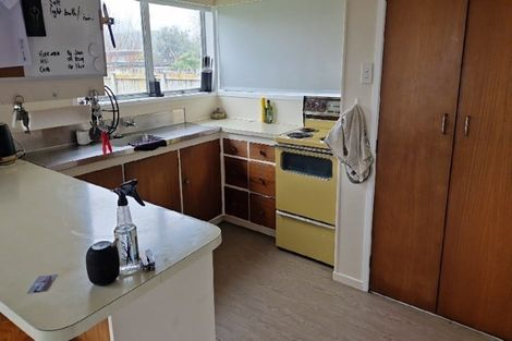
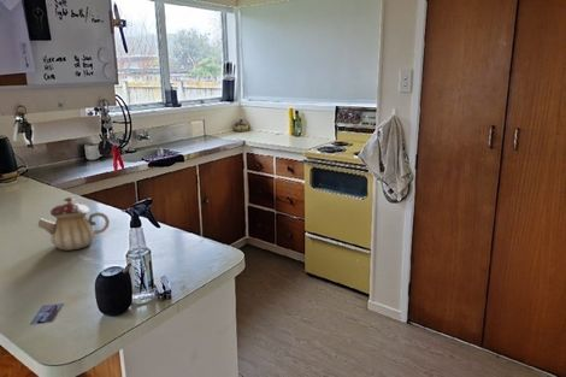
+ teapot (75, 220)
